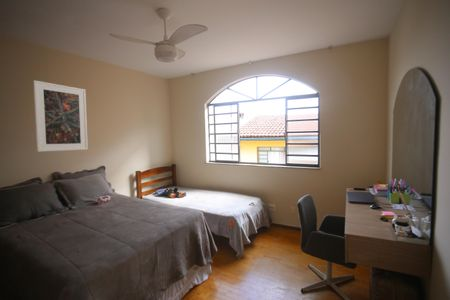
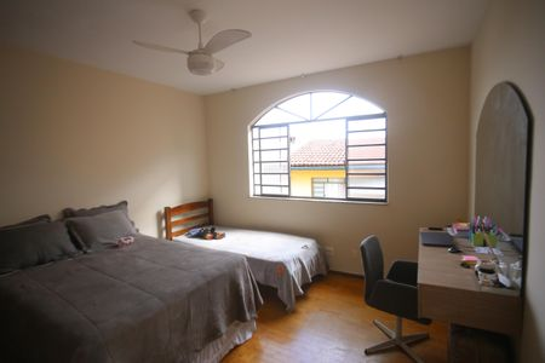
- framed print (63, 118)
